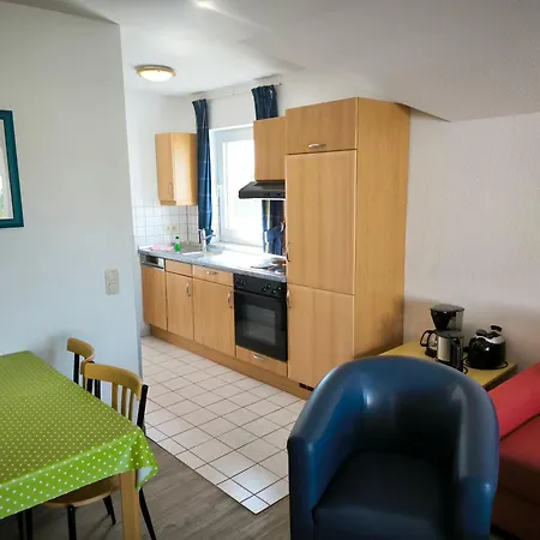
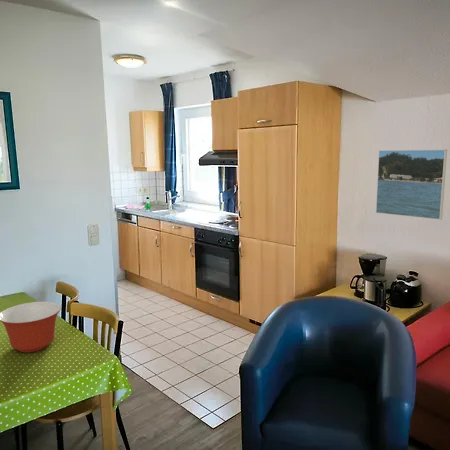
+ mixing bowl (31, 328)
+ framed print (409, 183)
